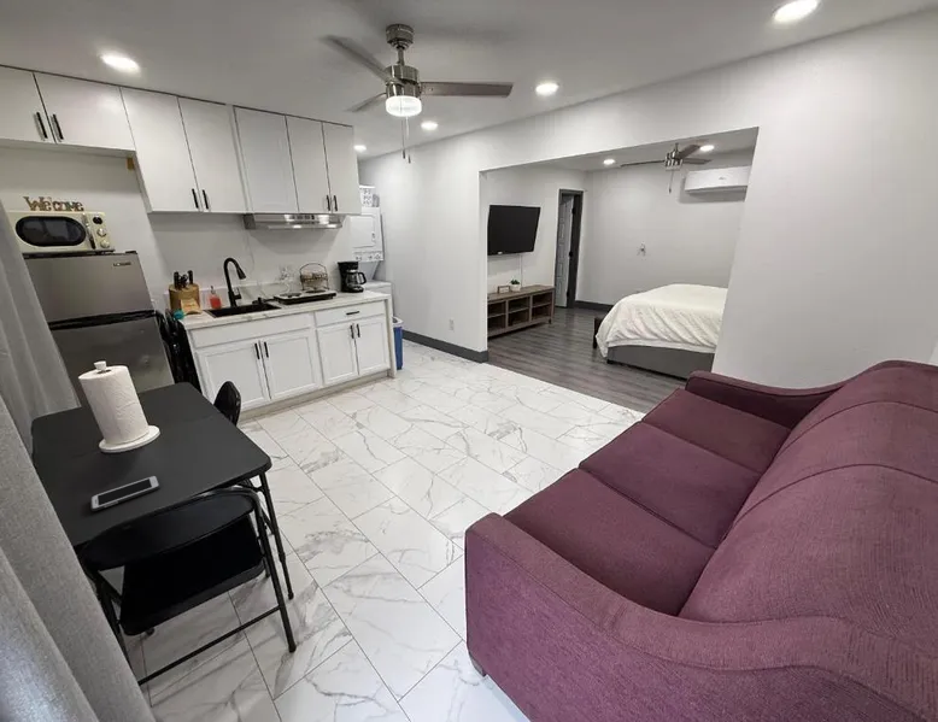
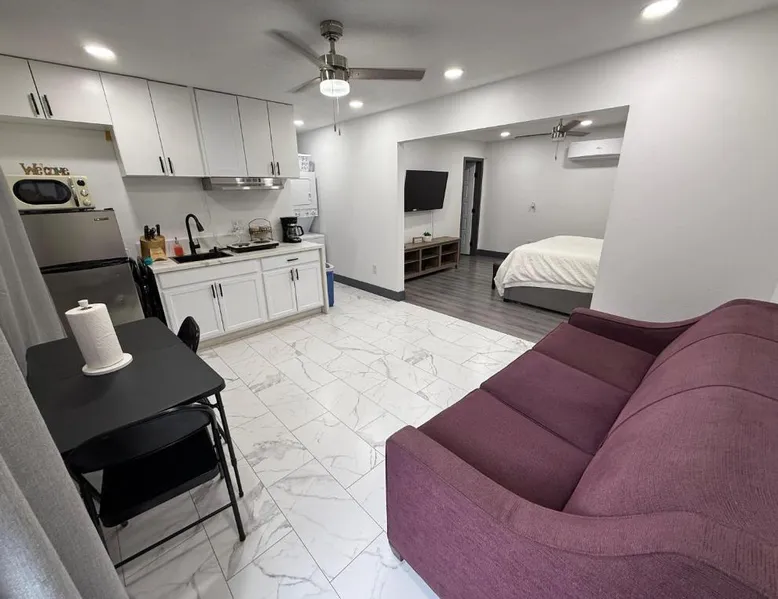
- cell phone (125, 492)
